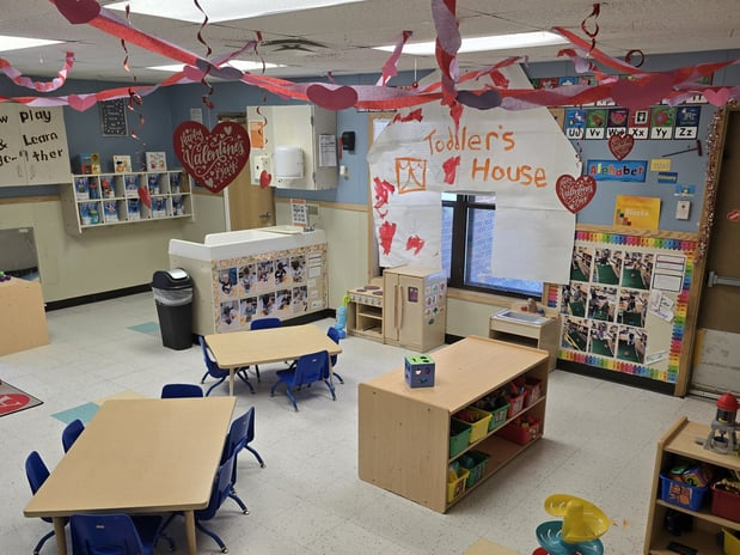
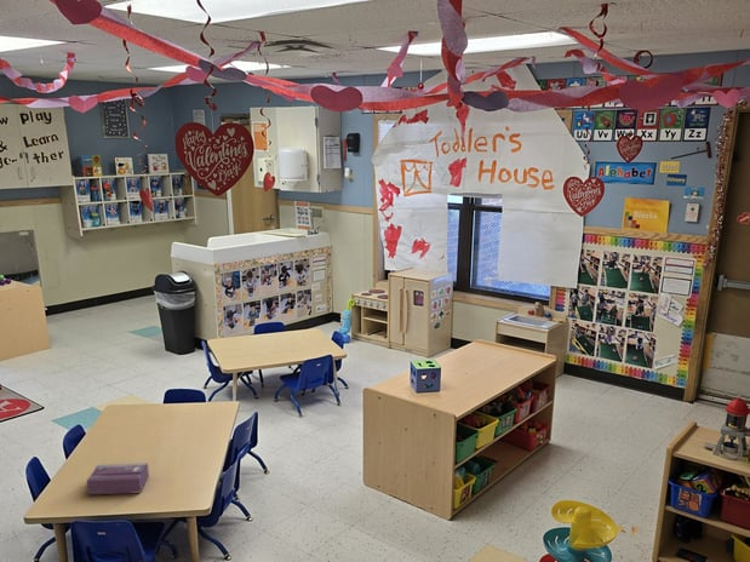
+ tissue box (118, 477)
